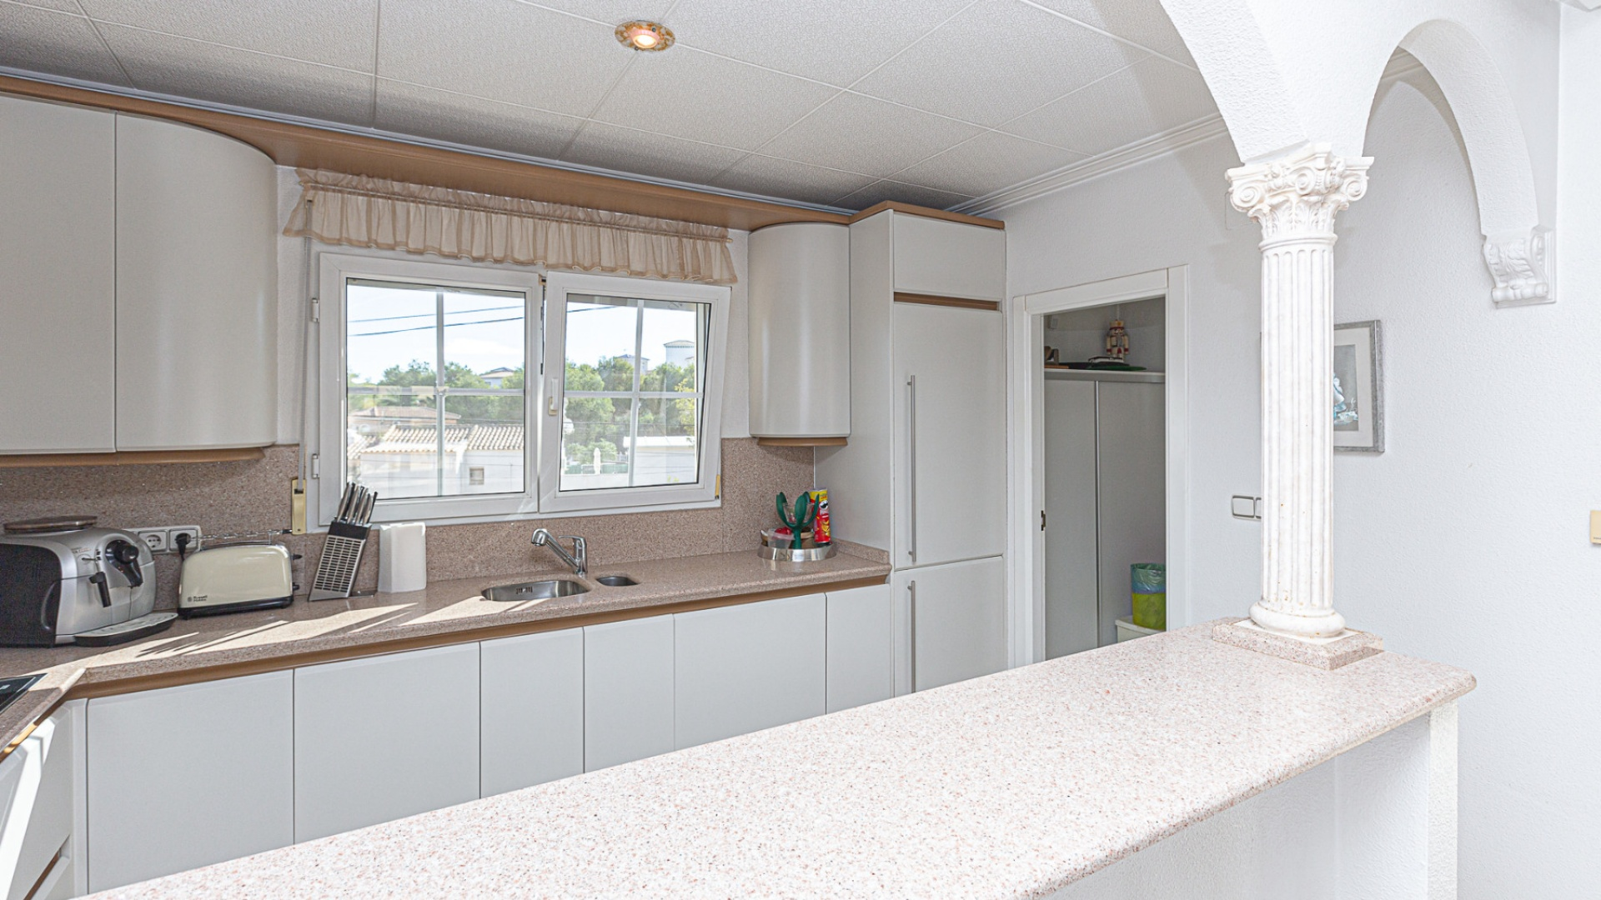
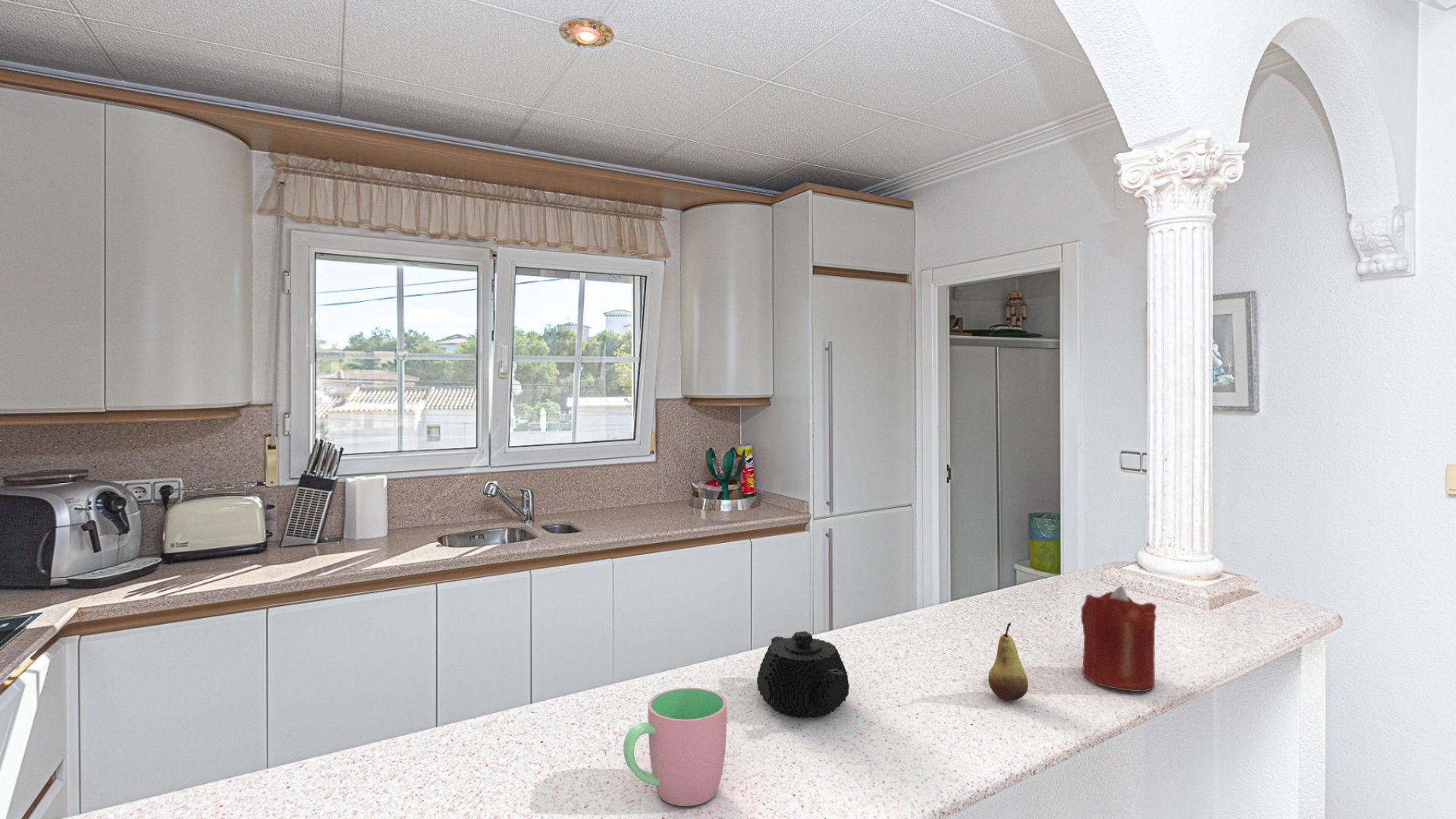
+ teapot (805, 670)
+ fruit (1008, 657)
+ cup (675, 749)
+ candle (1118, 632)
